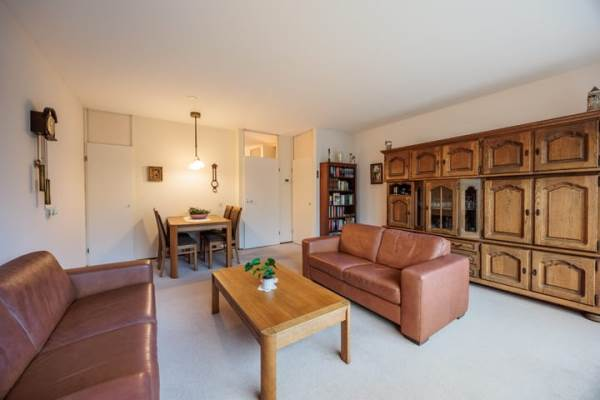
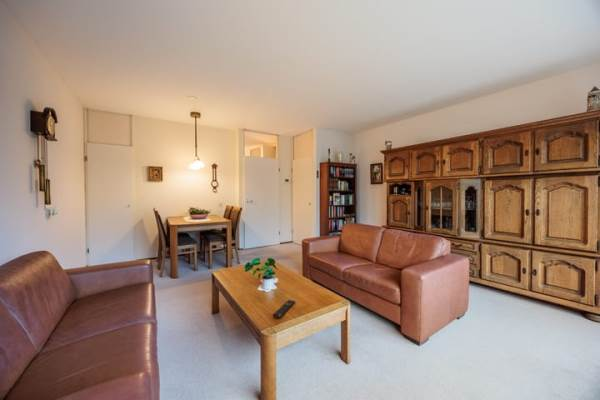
+ remote control (284, 308)
